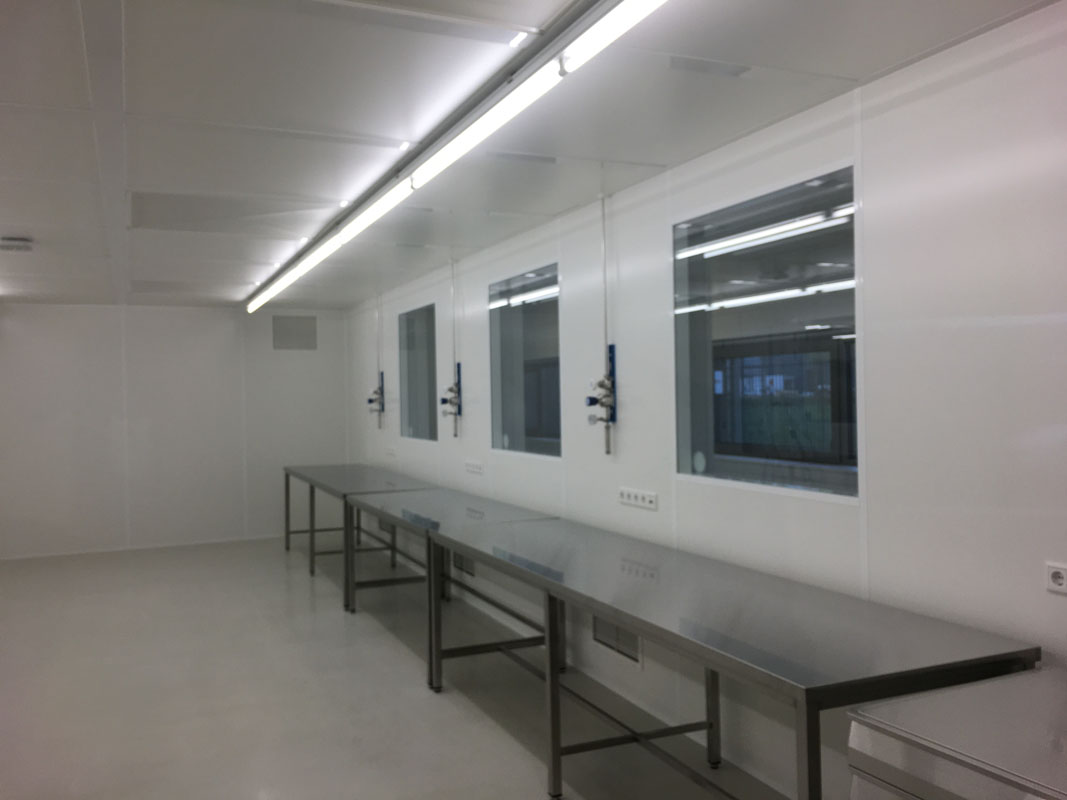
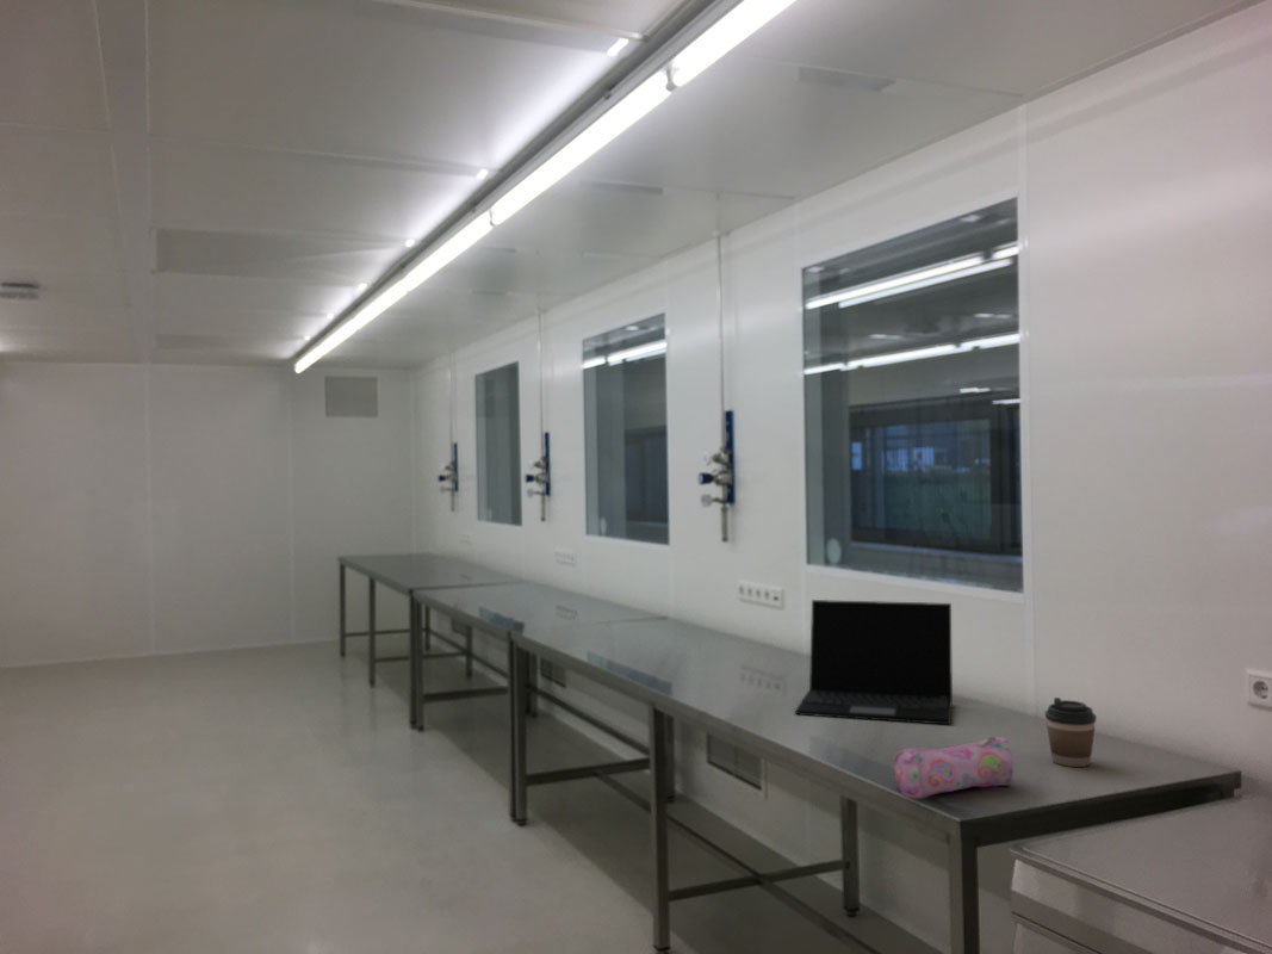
+ laptop (875, 657)
+ coffee cup (1071, 730)
+ pencil case (955, 766)
